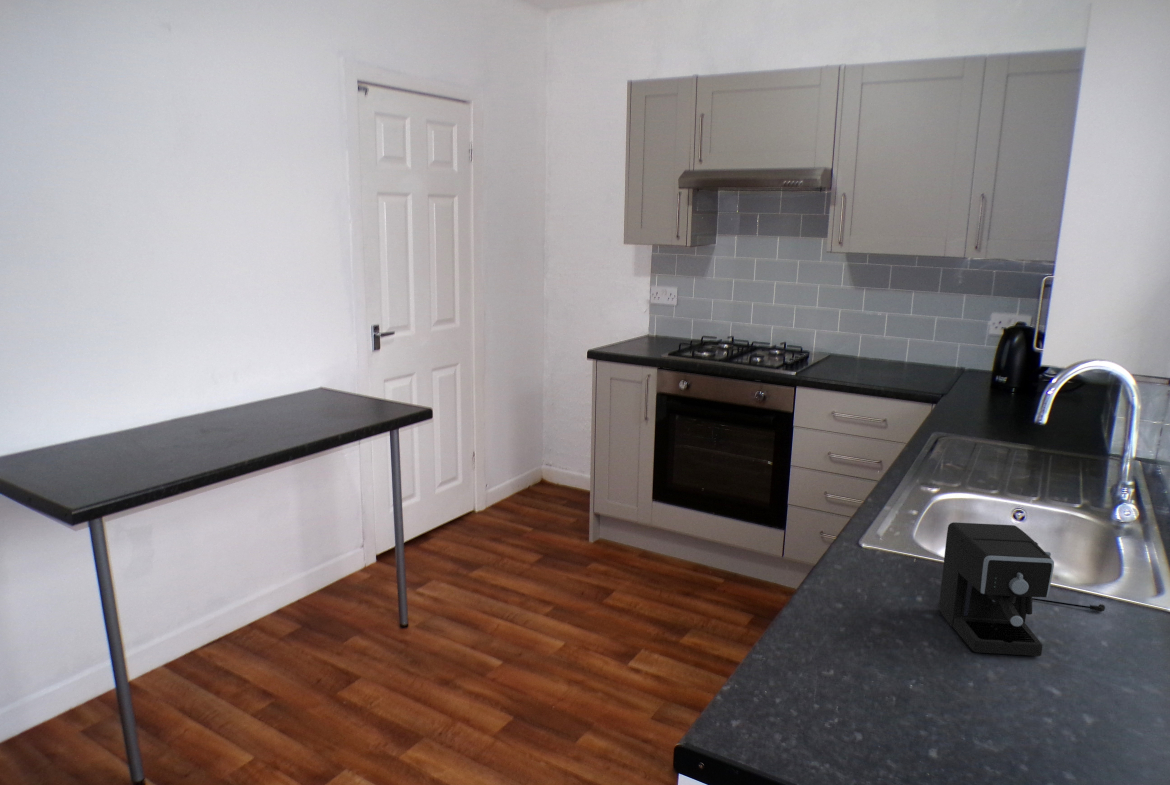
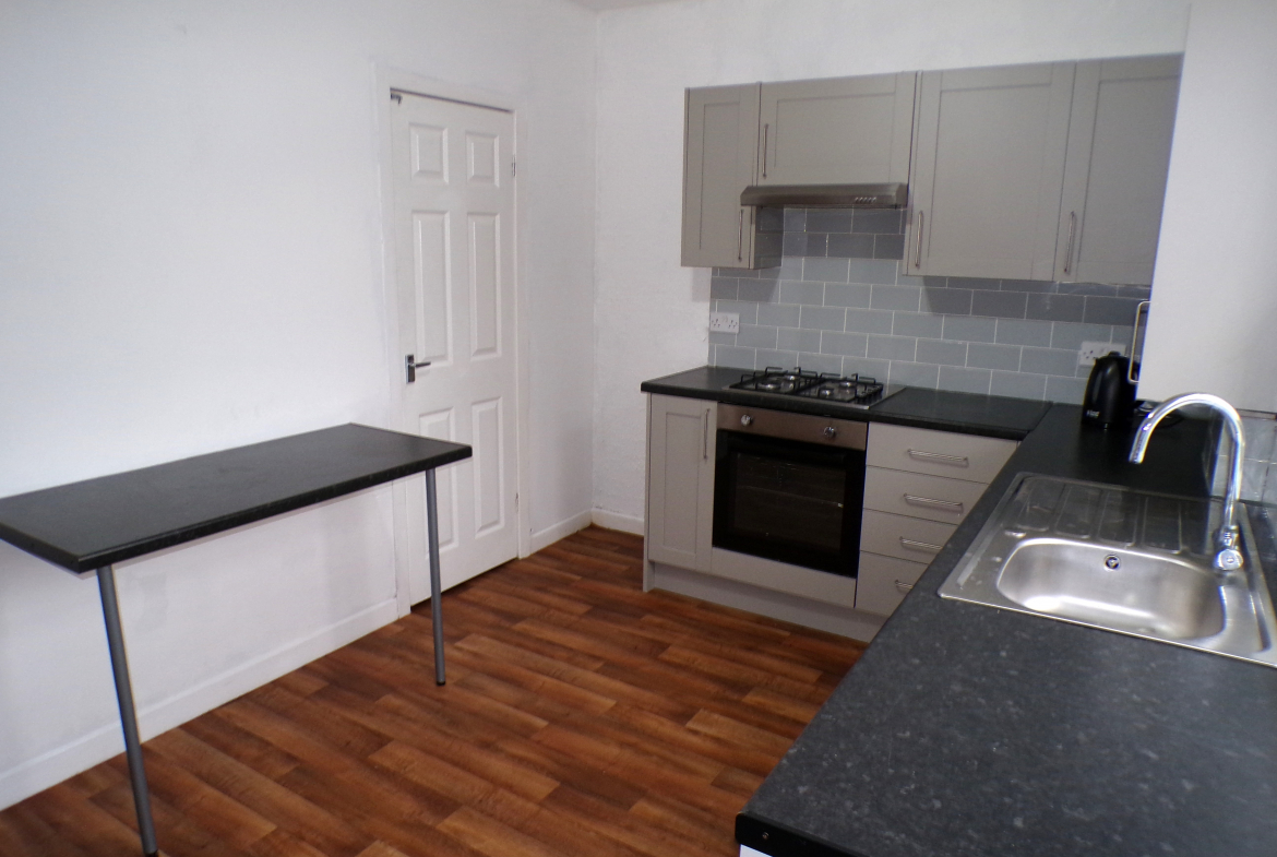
- coffee maker (1047, 586)
